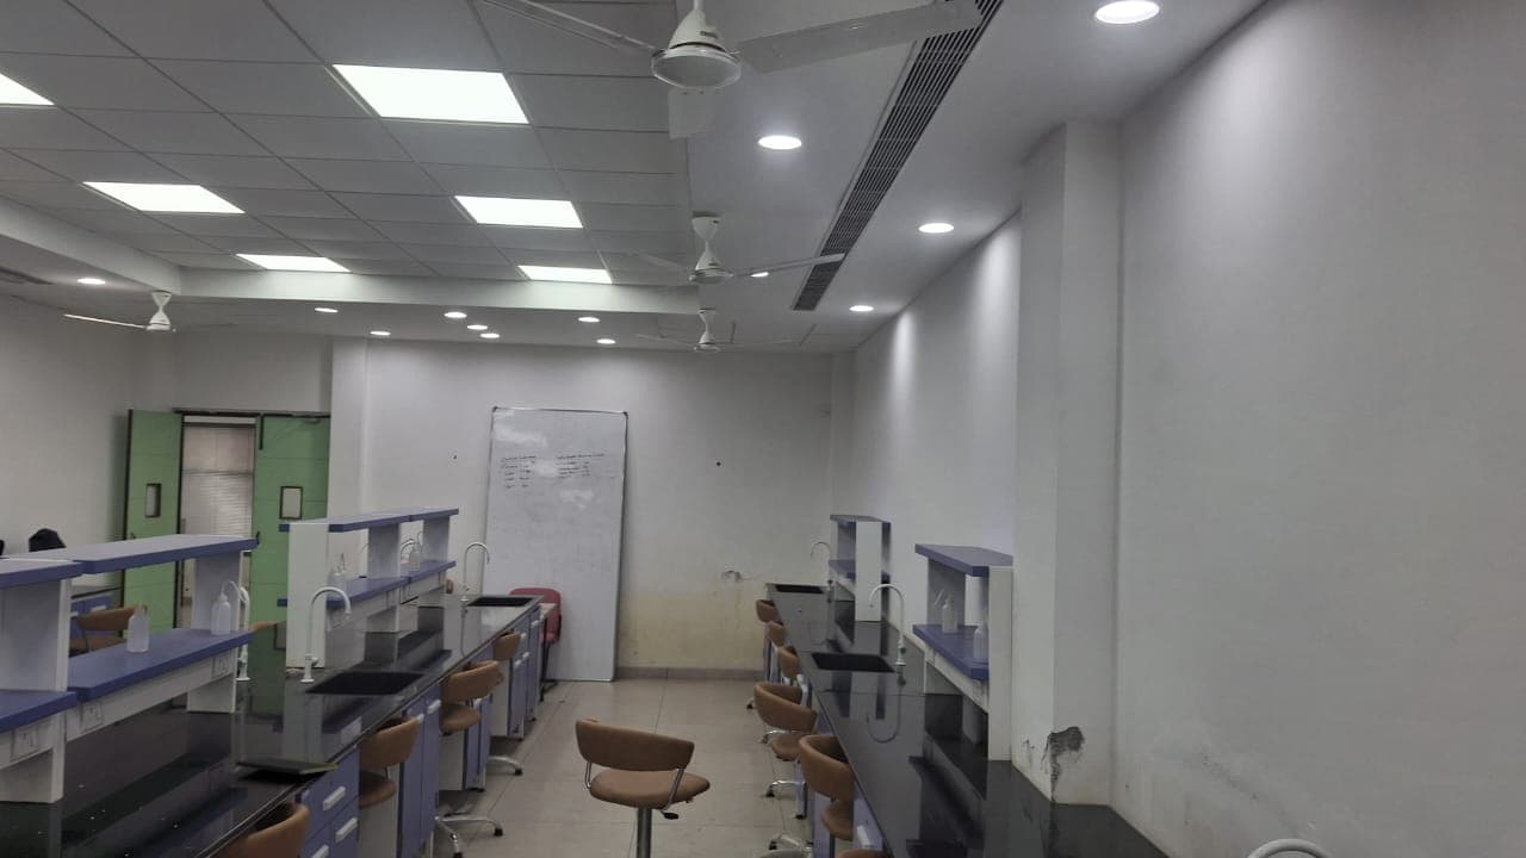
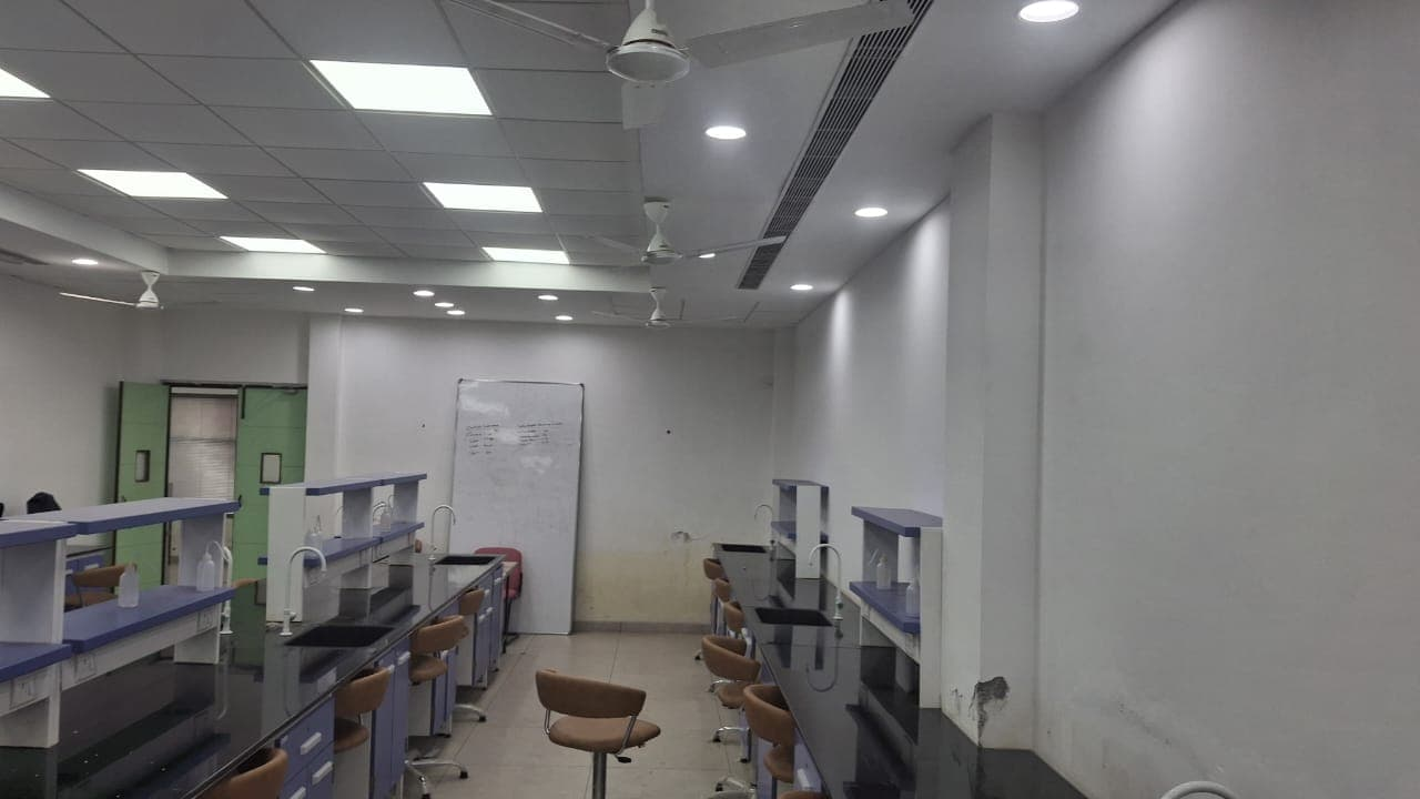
- notepad (287, 765)
